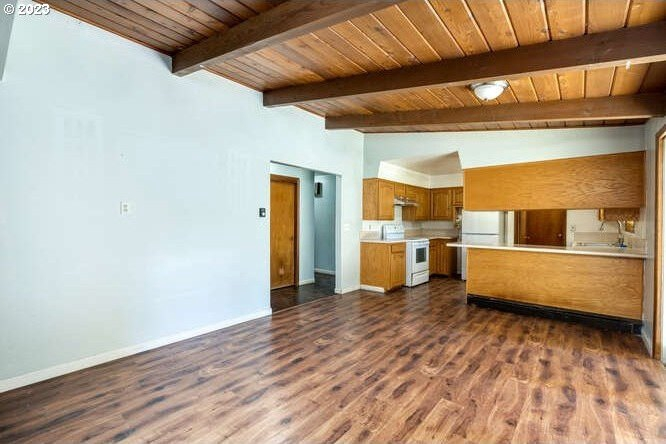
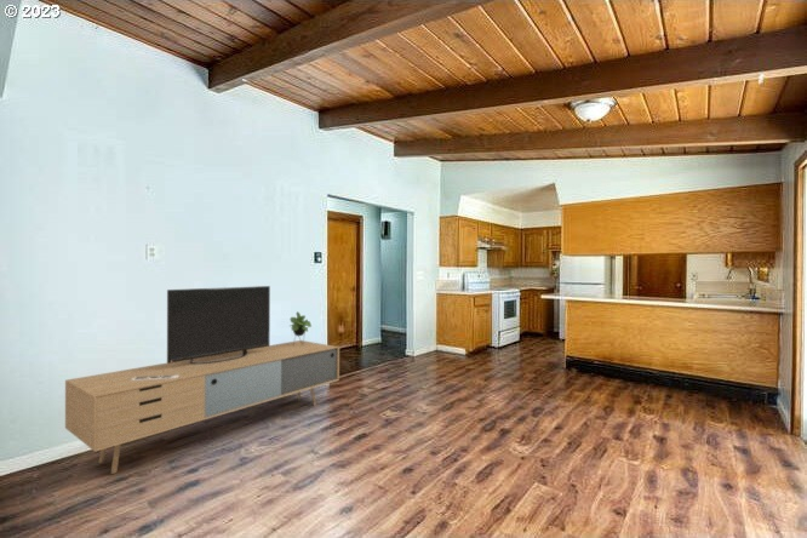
+ media console (225, 357)
